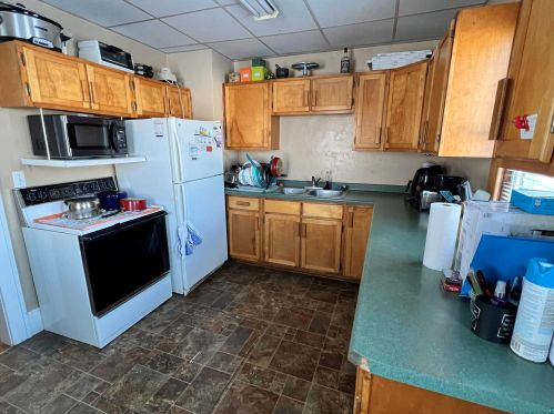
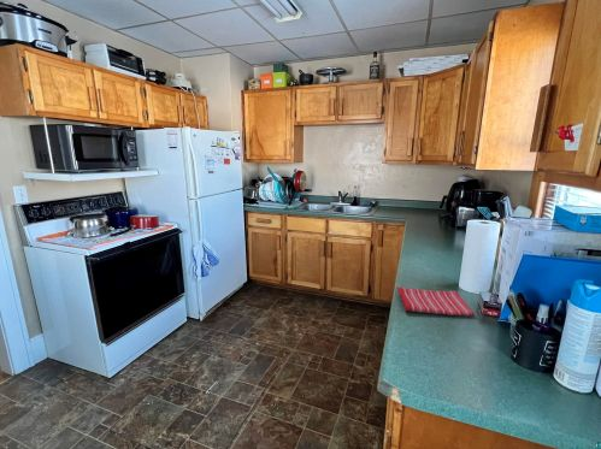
+ dish towel (431, 300)
